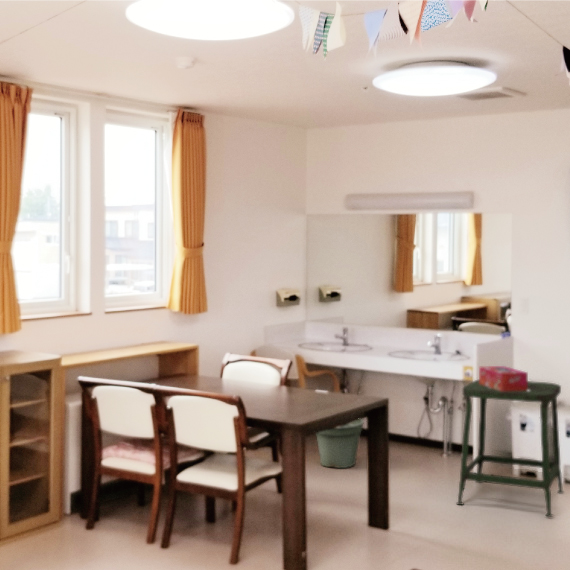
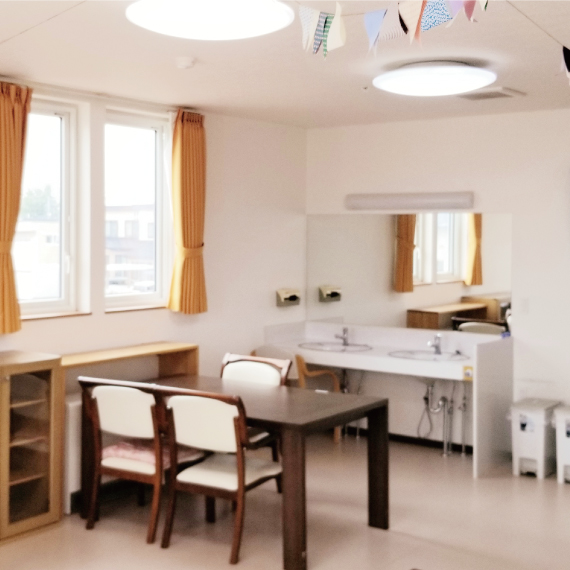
- tissue box (502, 377)
- stool (511, 457)
- flower pot (337, 442)
